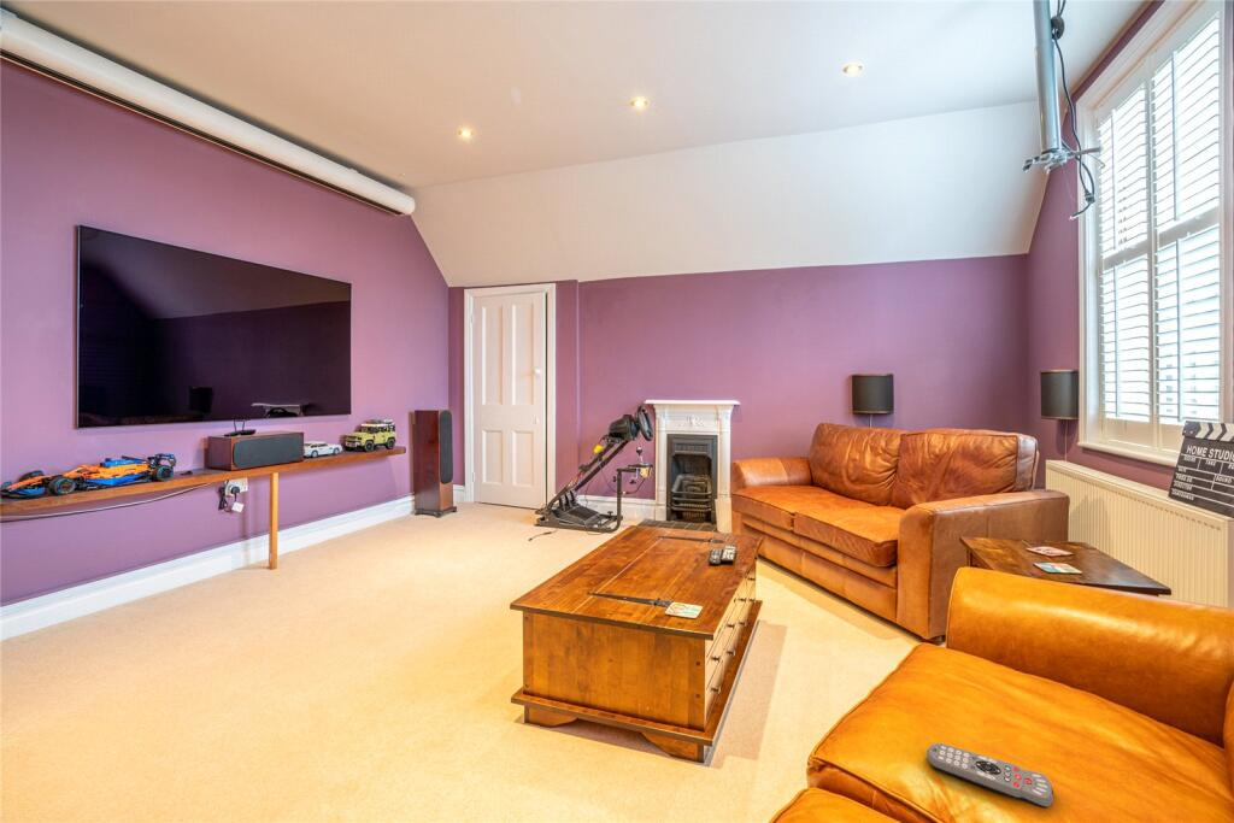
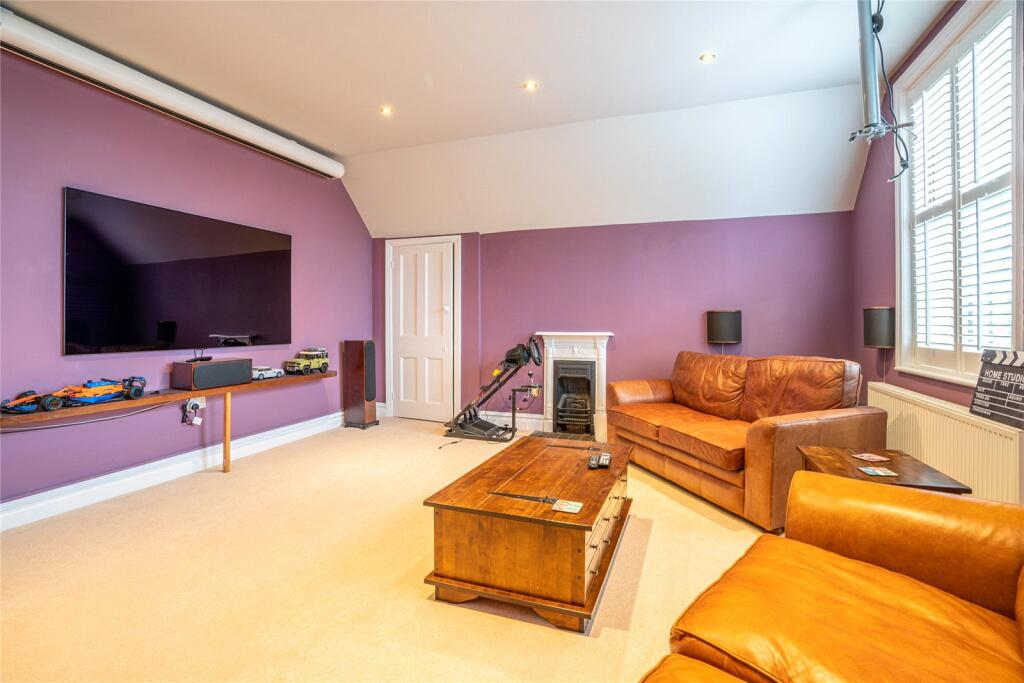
- remote control (986, 771)
